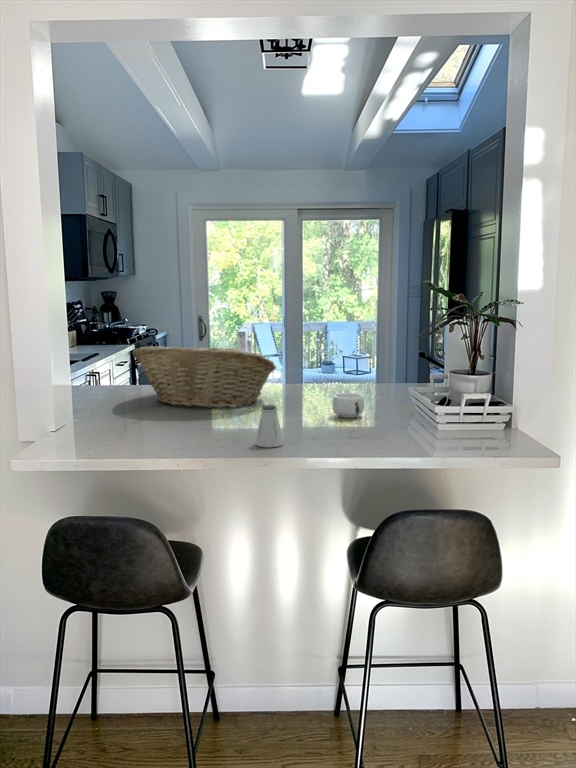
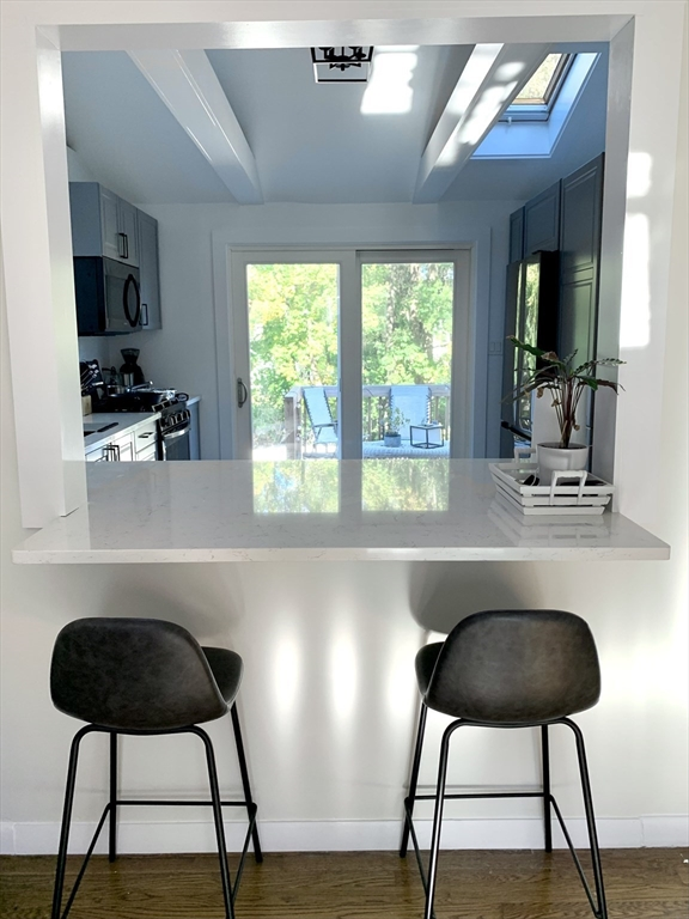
- mug (350, 405)
- fruit basket (204, 372)
- saltshaker (269, 424)
